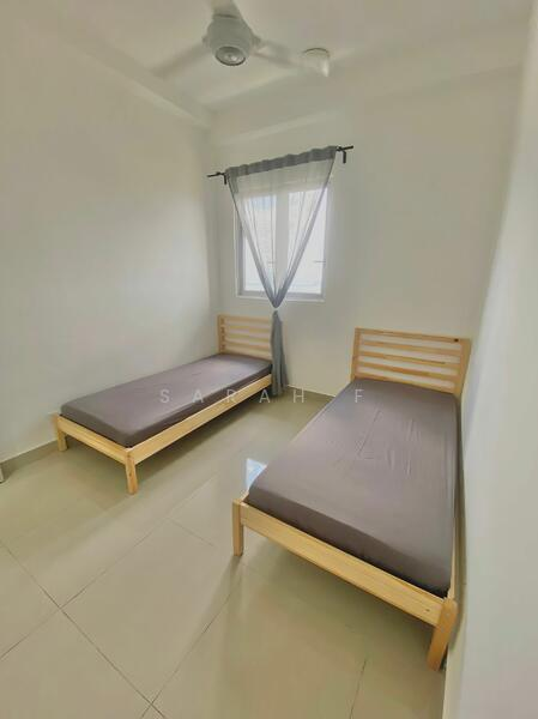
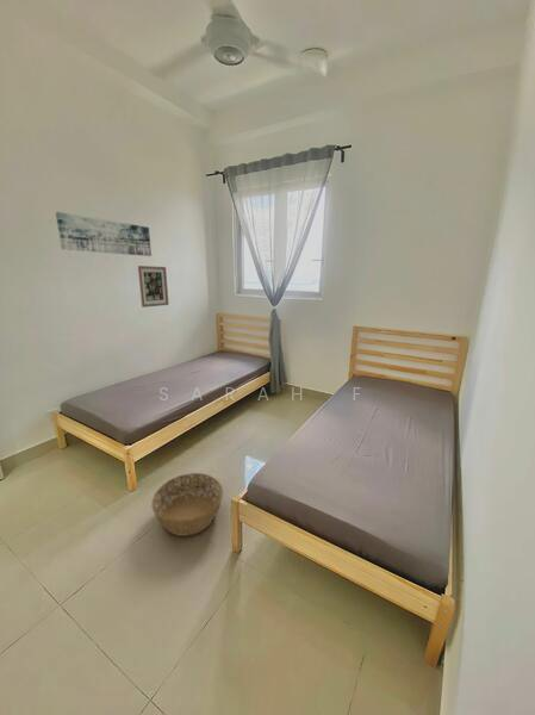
+ basket (188, 504)
+ wall art (110, 236)
+ wall art (154, 286)
